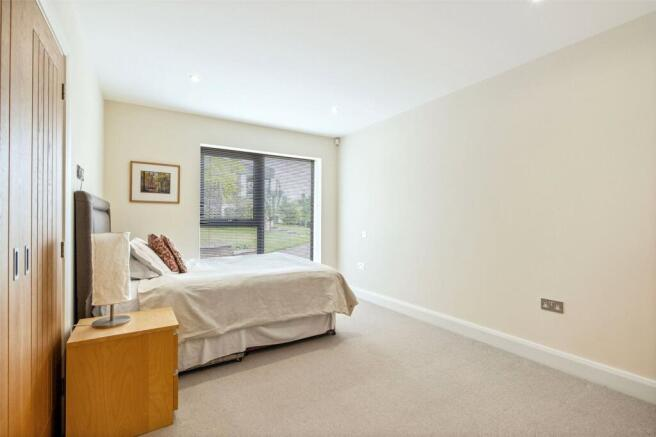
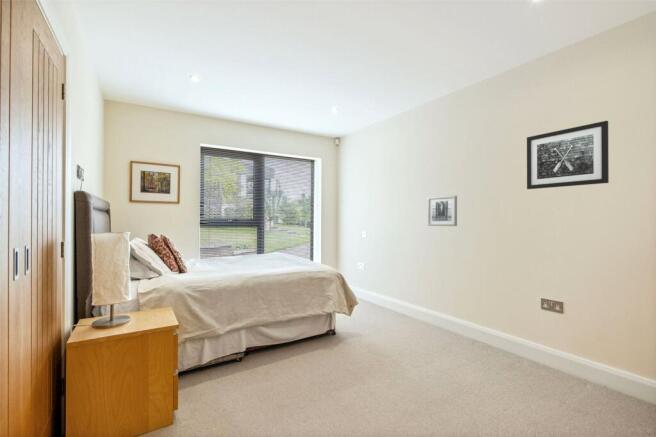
+ wall art (441, 211)
+ wall art (564, 158)
